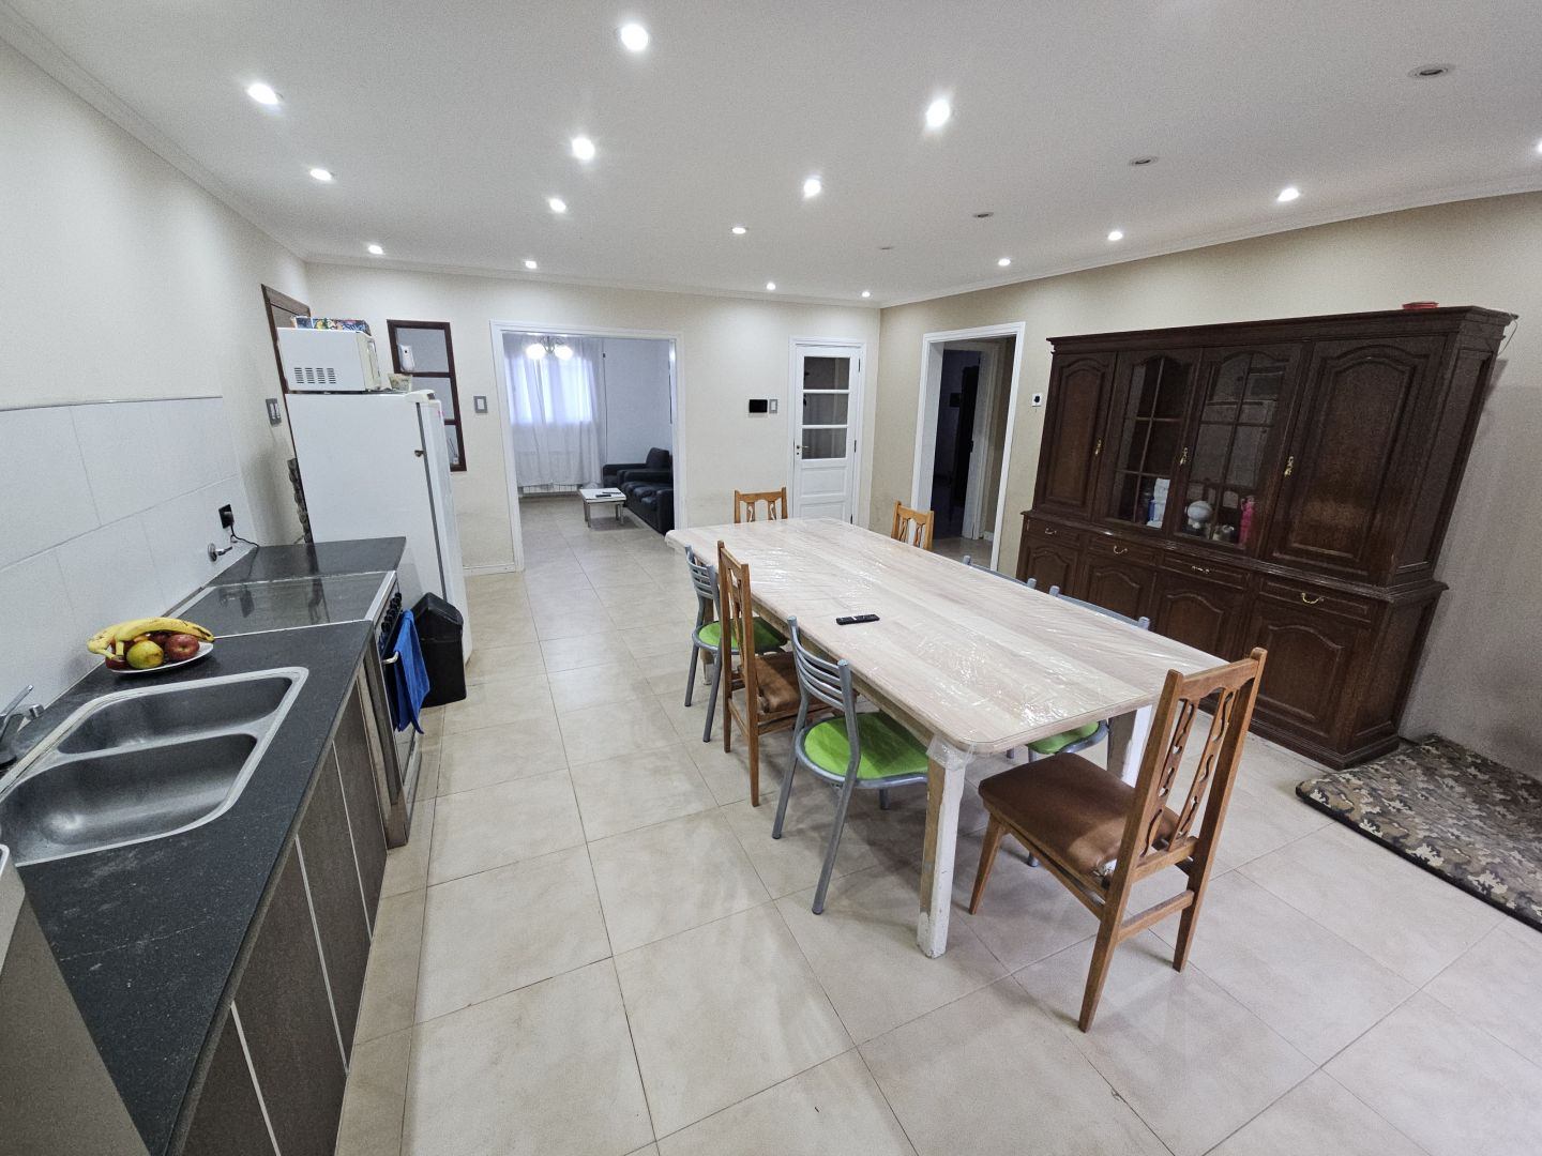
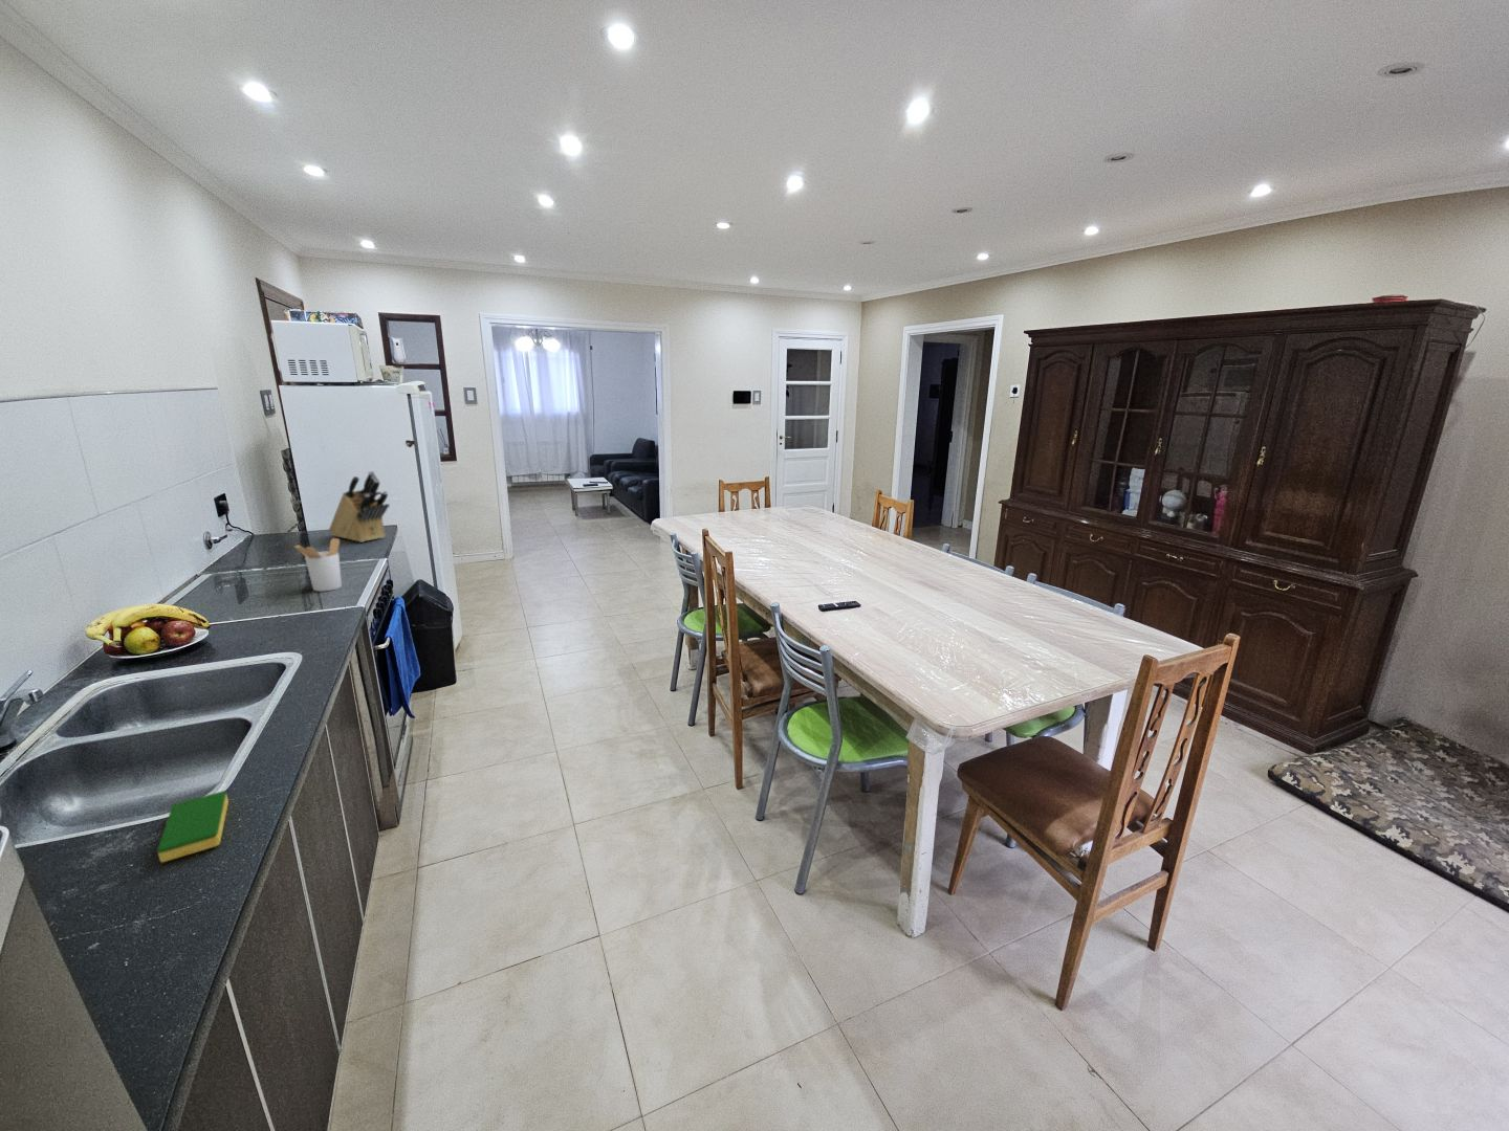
+ dish sponge (195, 824)
+ knife block (358, 504)
+ utensil holder (318, 564)
